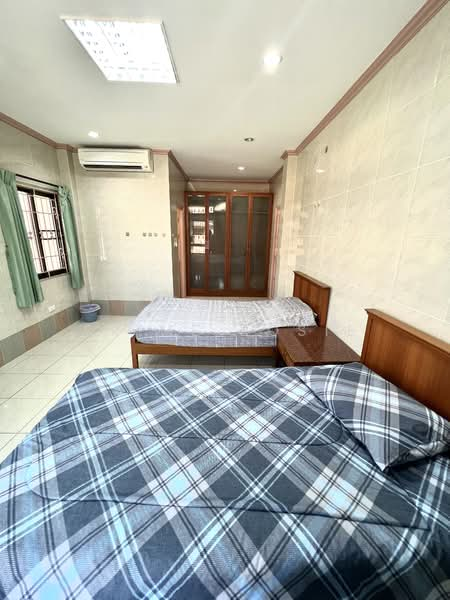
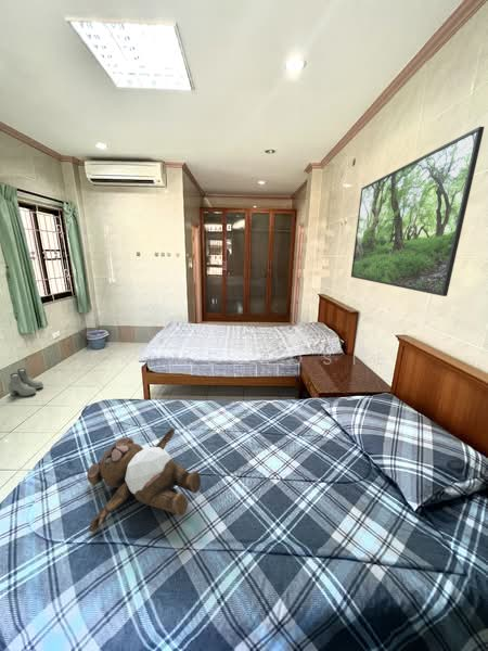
+ boots (25, 381)
+ teddy bear (142, 469)
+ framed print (394, 228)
